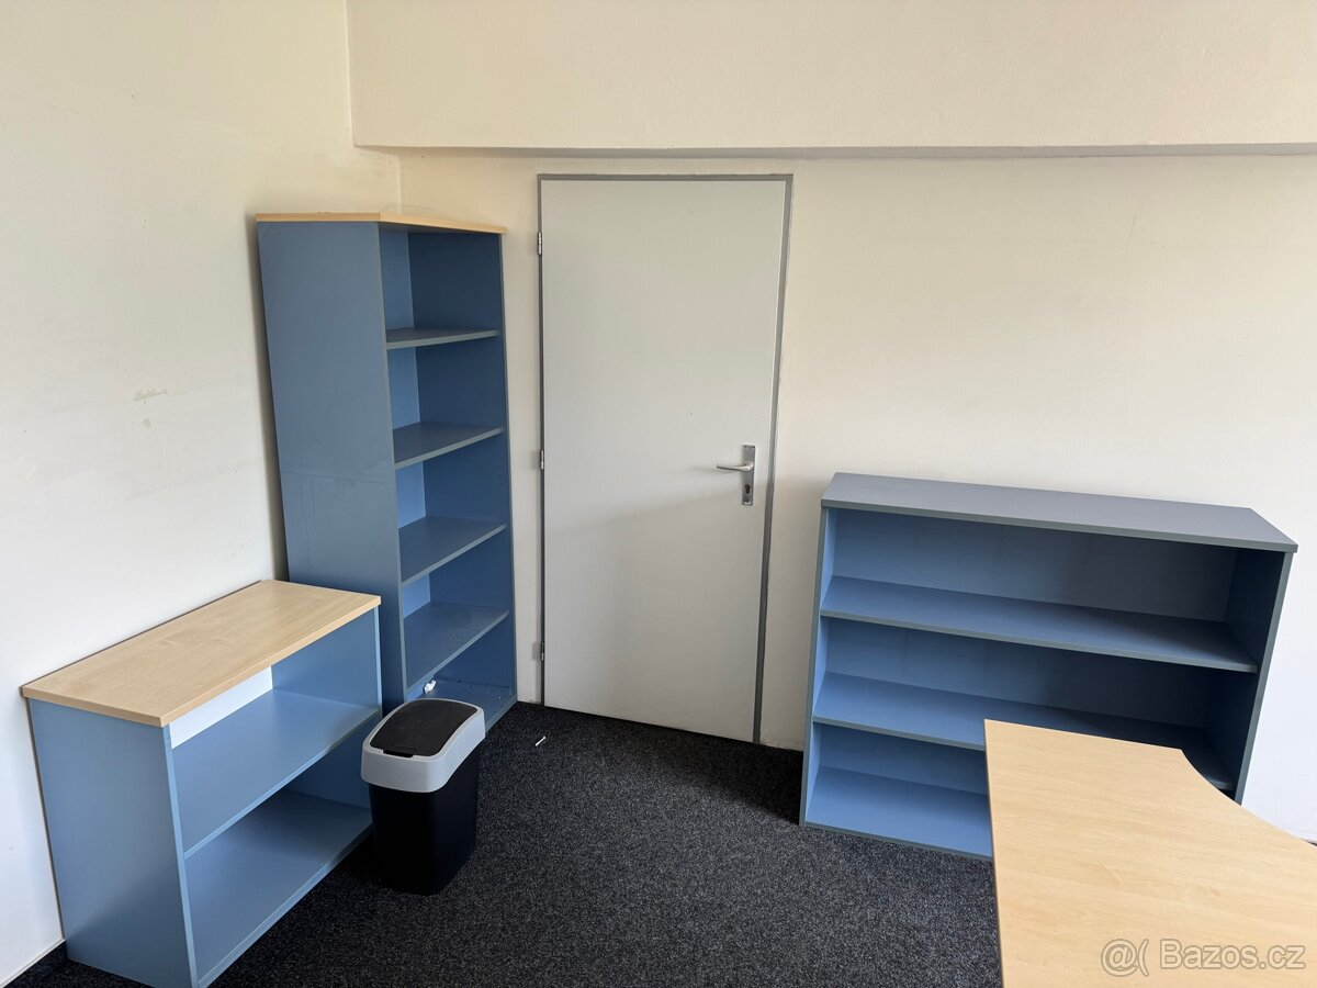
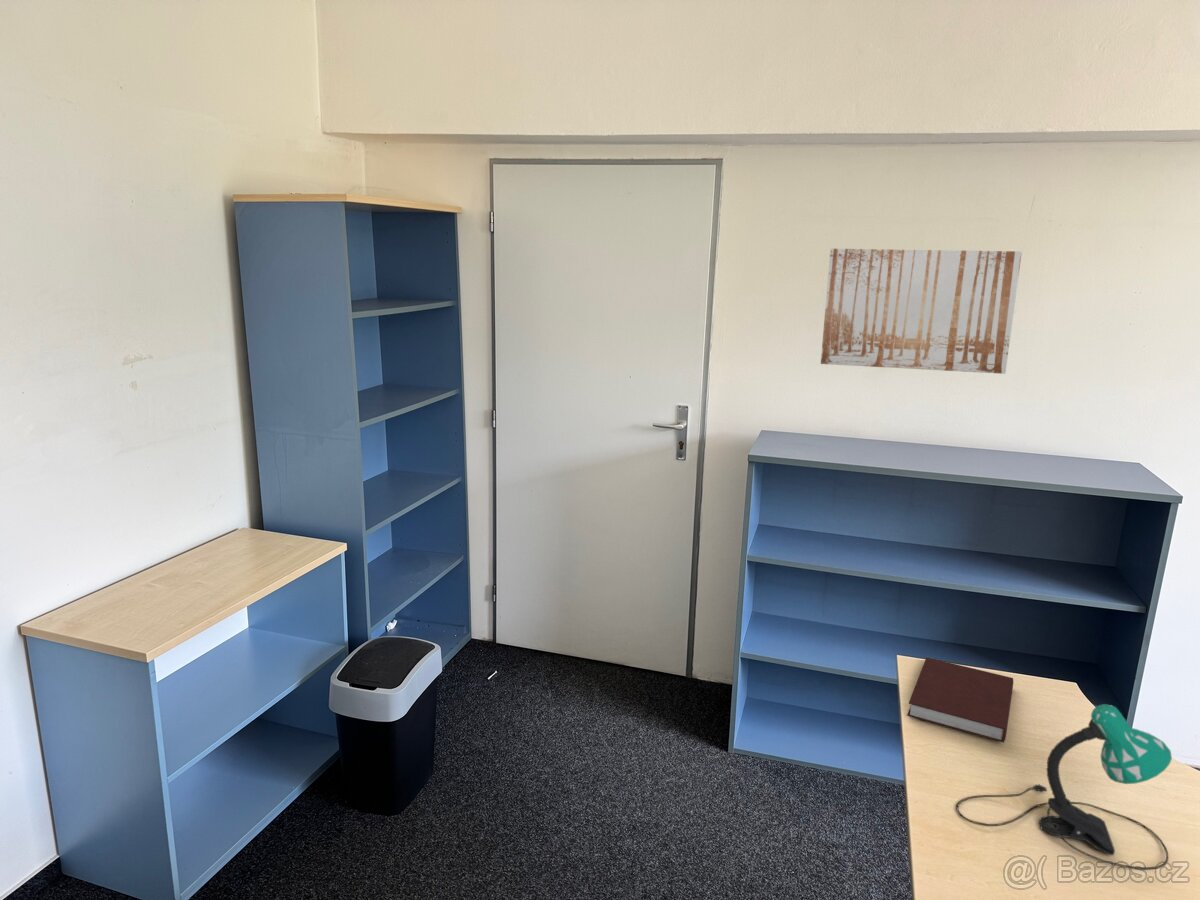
+ wall art (916, 310)
+ notebook (962, 696)
+ desk lamp (1063, 755)
